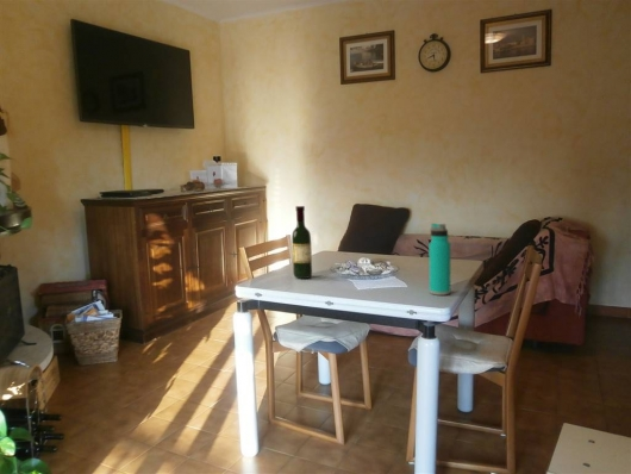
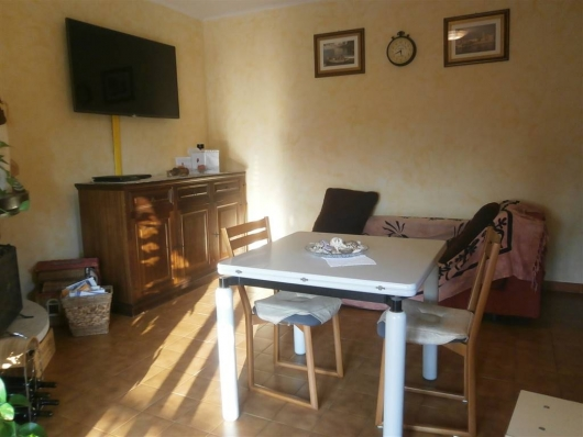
- wine bottle (301, 242)
- water bottle (439, 258)
